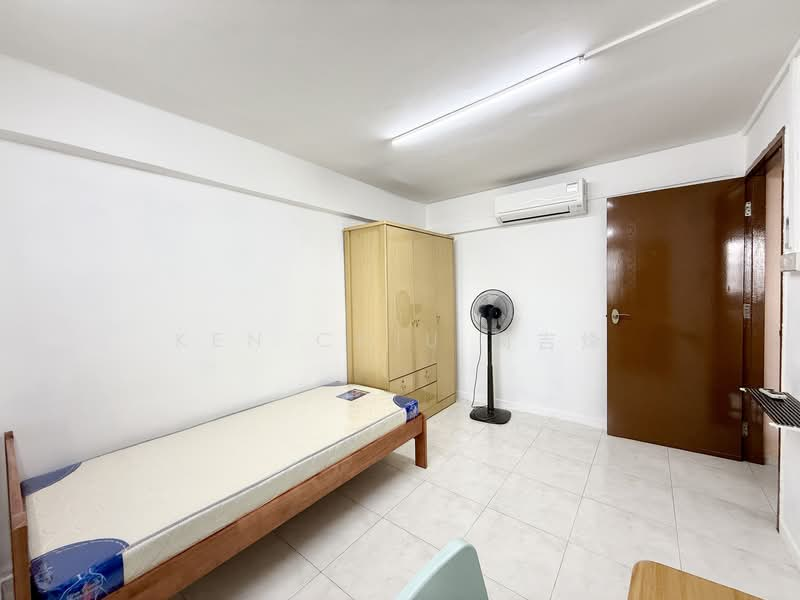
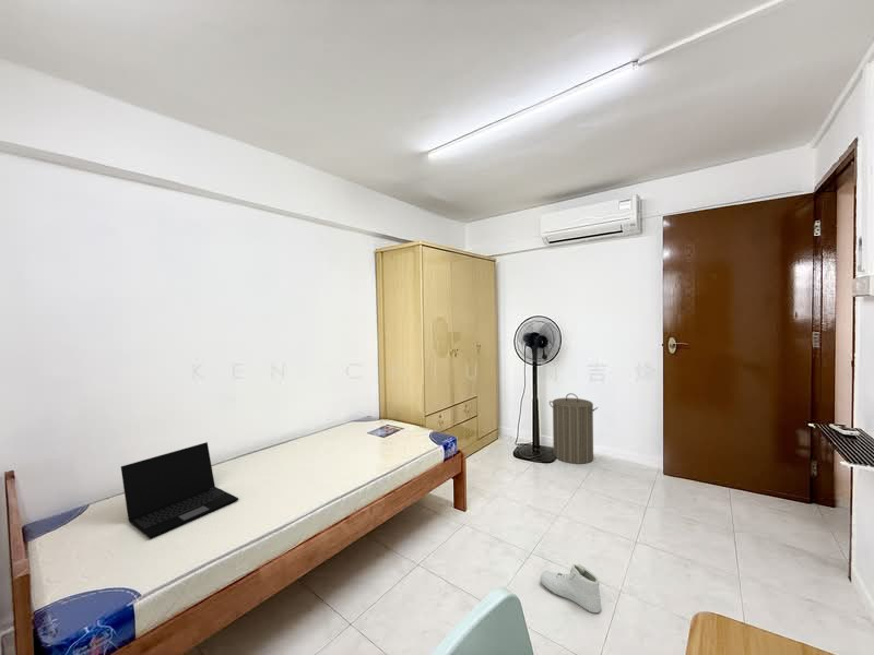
+ sneaker (569, 576)
+ laundry hamper (572, 425)
+ laptop (181, 484)
